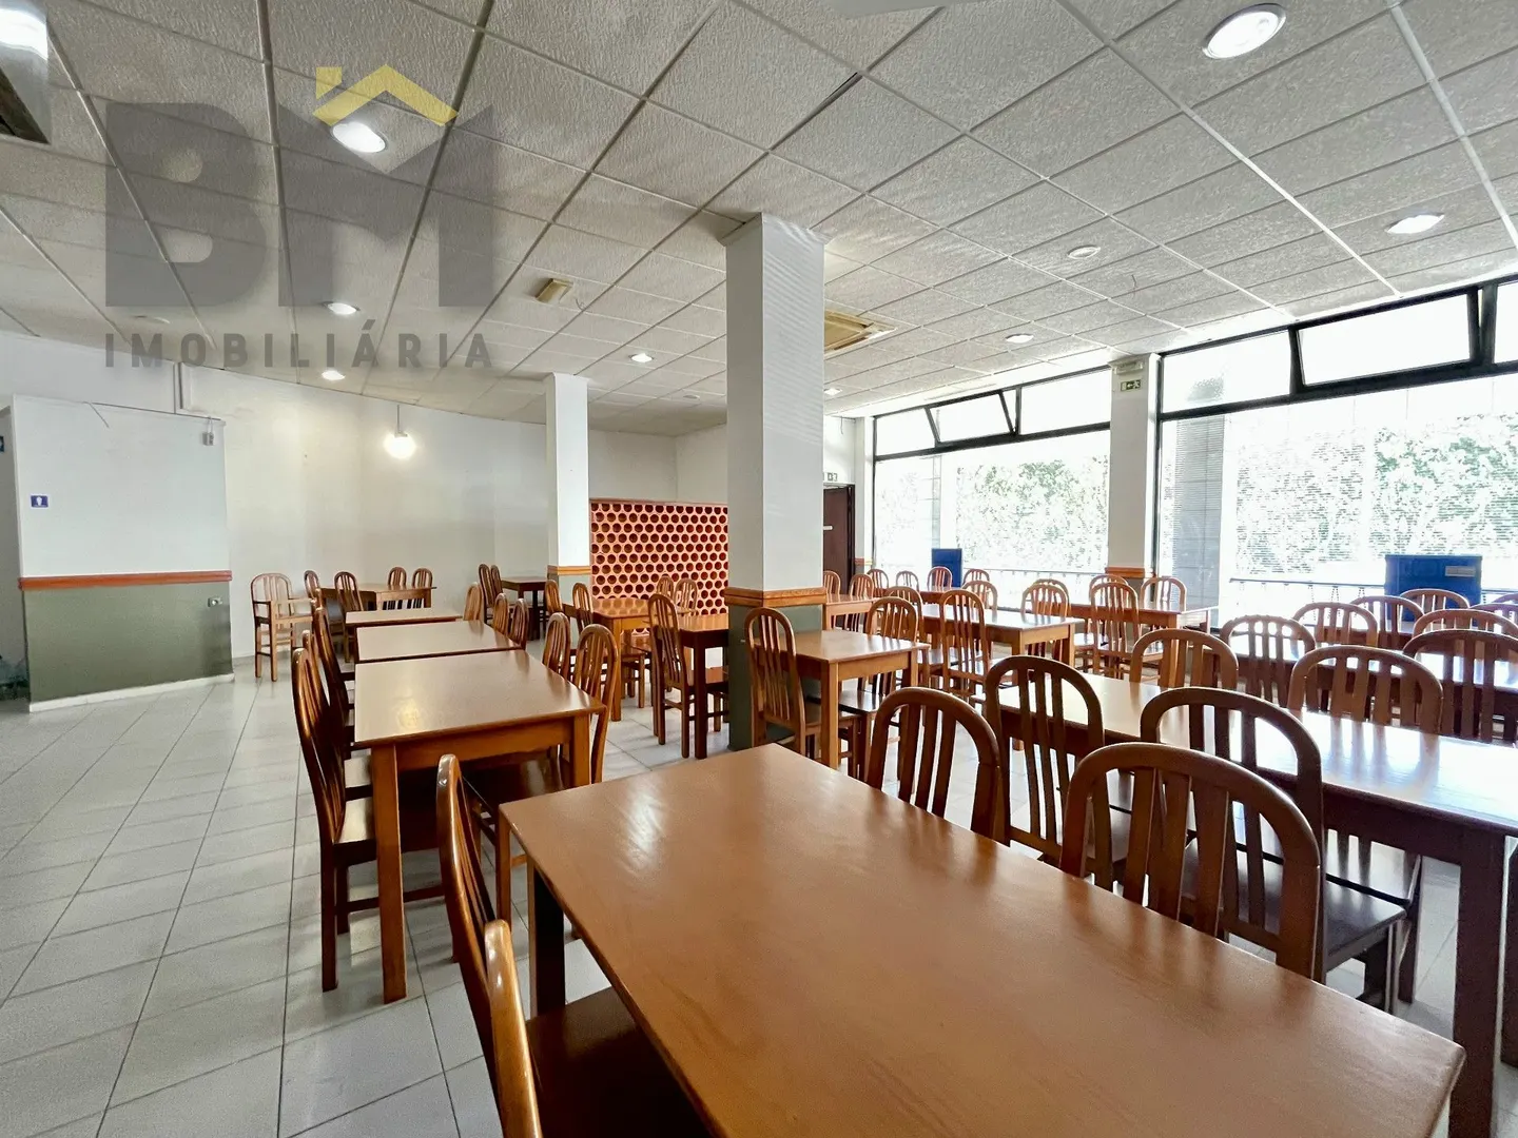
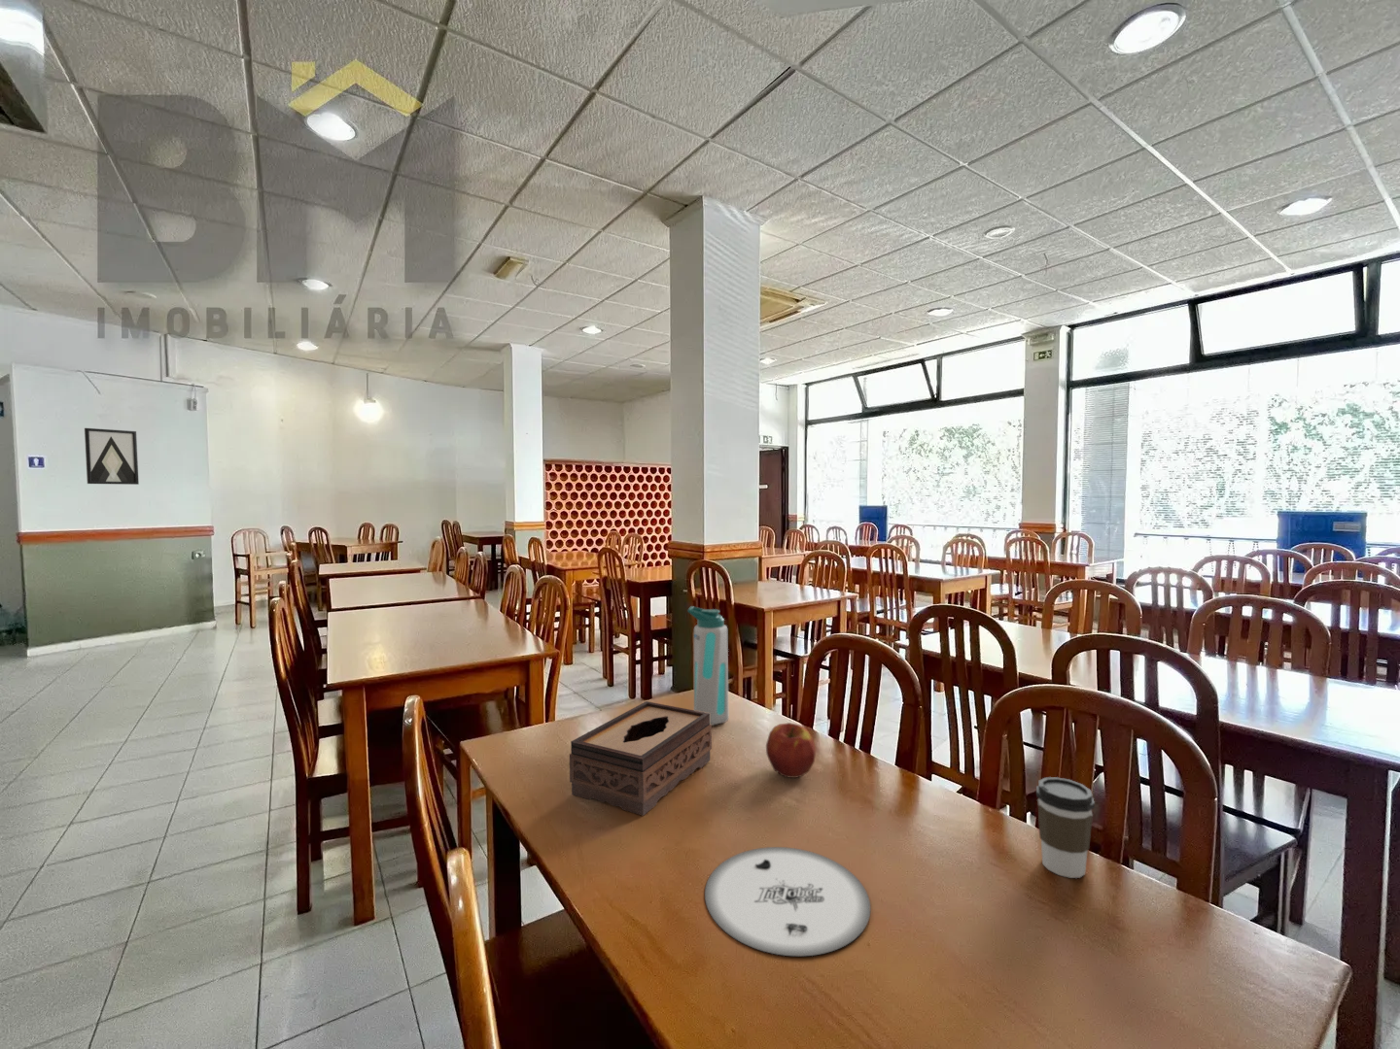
+ plate (786, 891)
+ water bottle (708, 663)
+ tissue box (645, 750)
+ coffee cup (1064, 826)
+ apple (790, 748)
+ wall art (111, 456)
